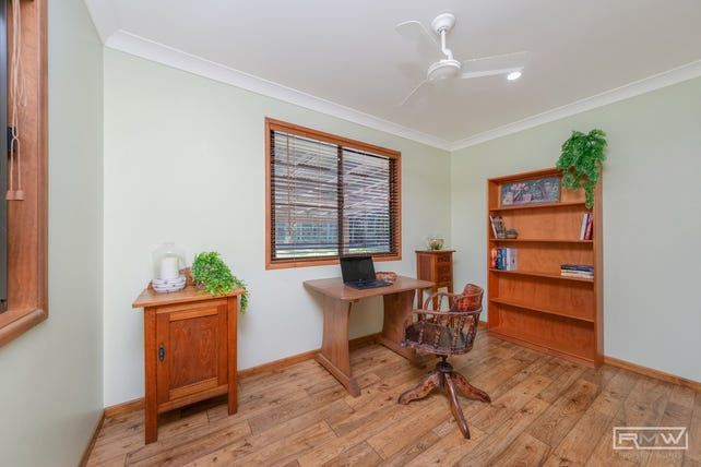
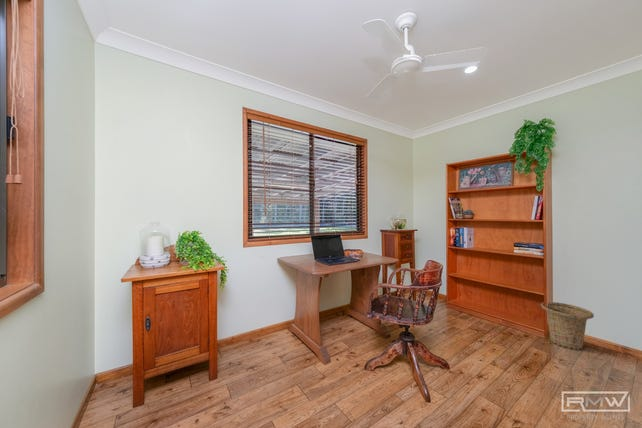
+ basket (565, 326)
